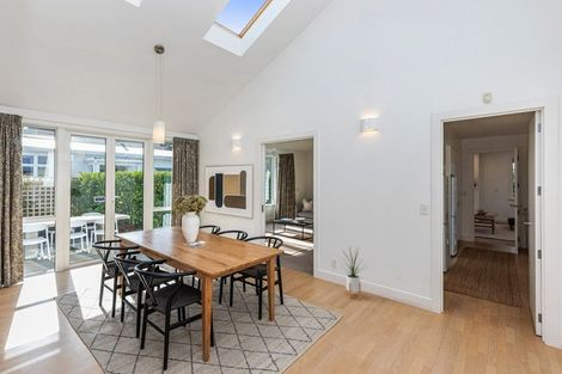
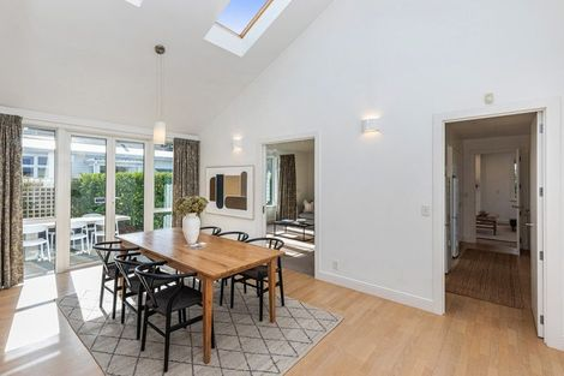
- house plant (354, 269)
